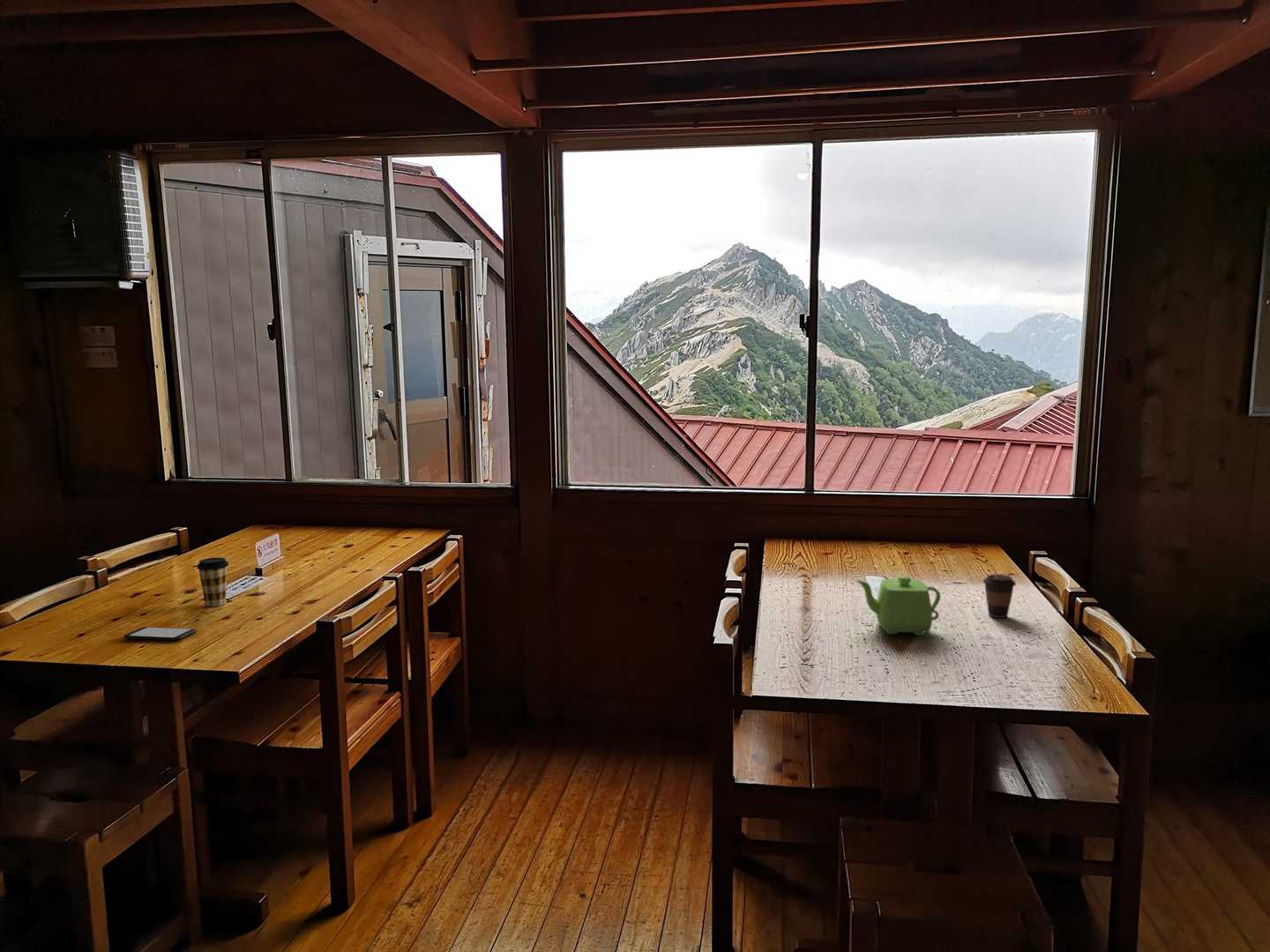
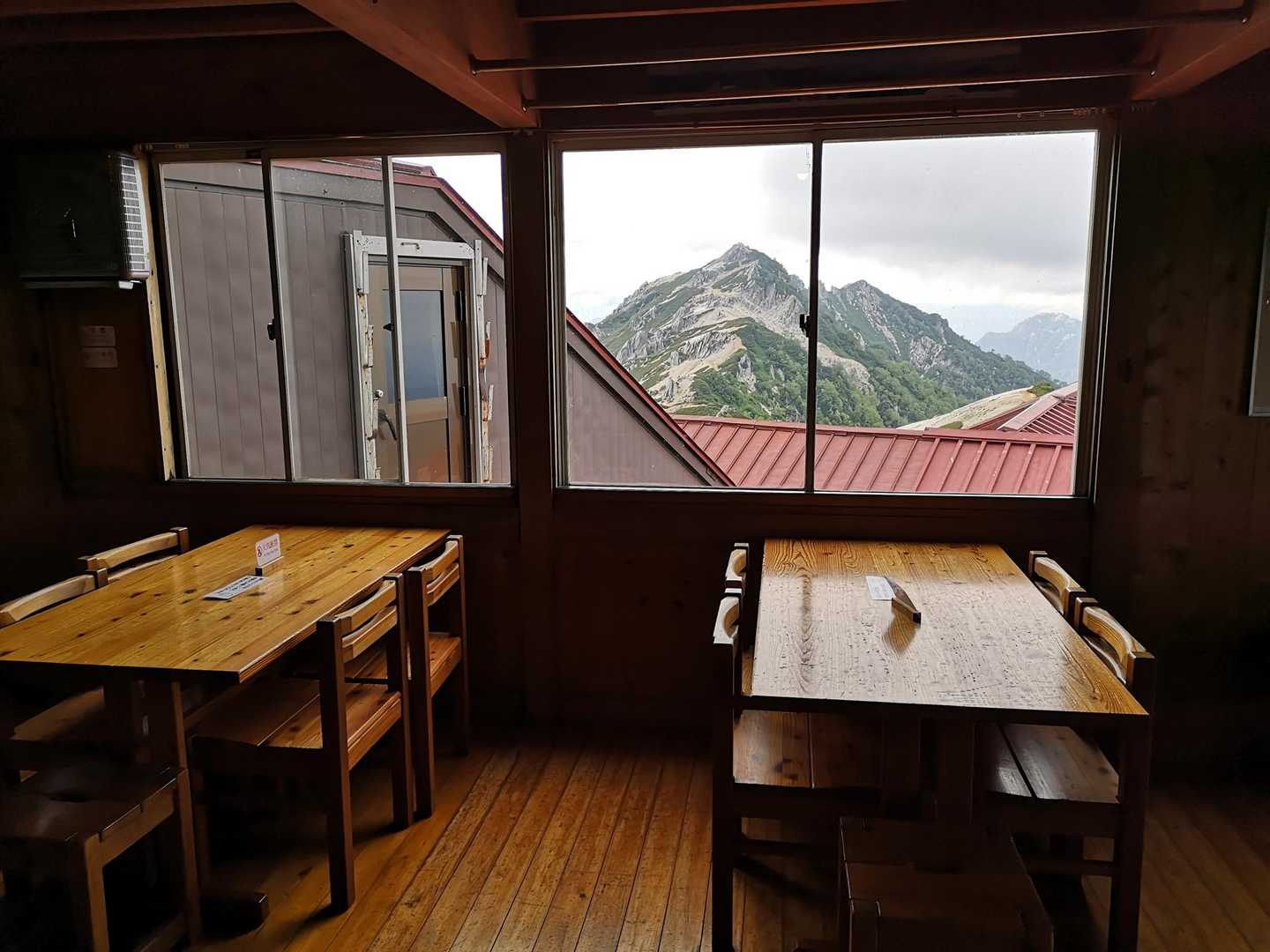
- coffee cup (998, 596)
- coffee cup (213, 582)
- smartphone (161, 633)
- teapot (897, 603)
